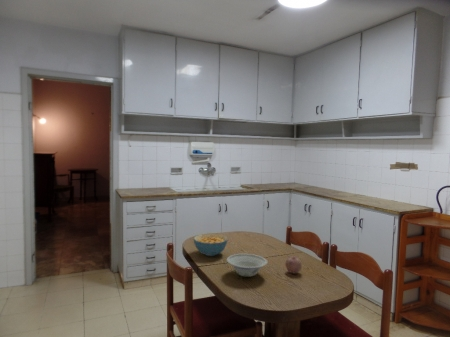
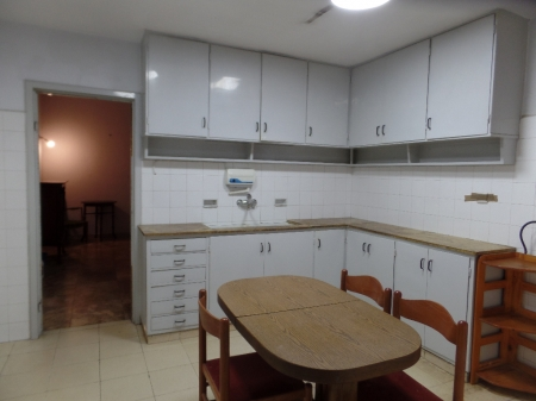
- cereal bowl (210, 246)
- fruit (293, 265)
- bowl (246, 267)
